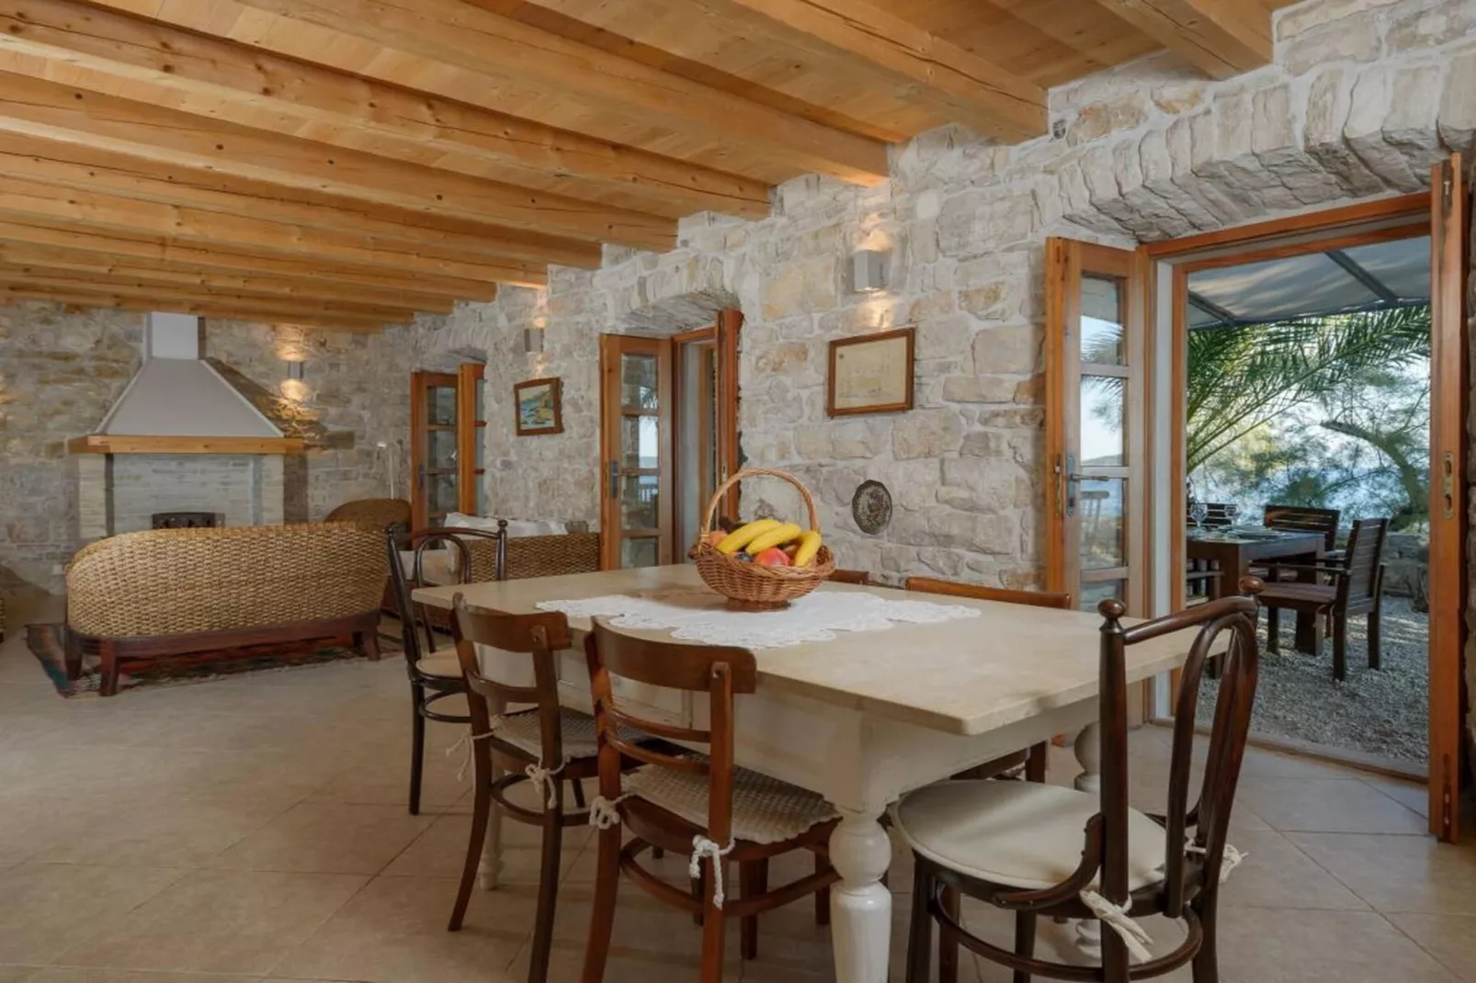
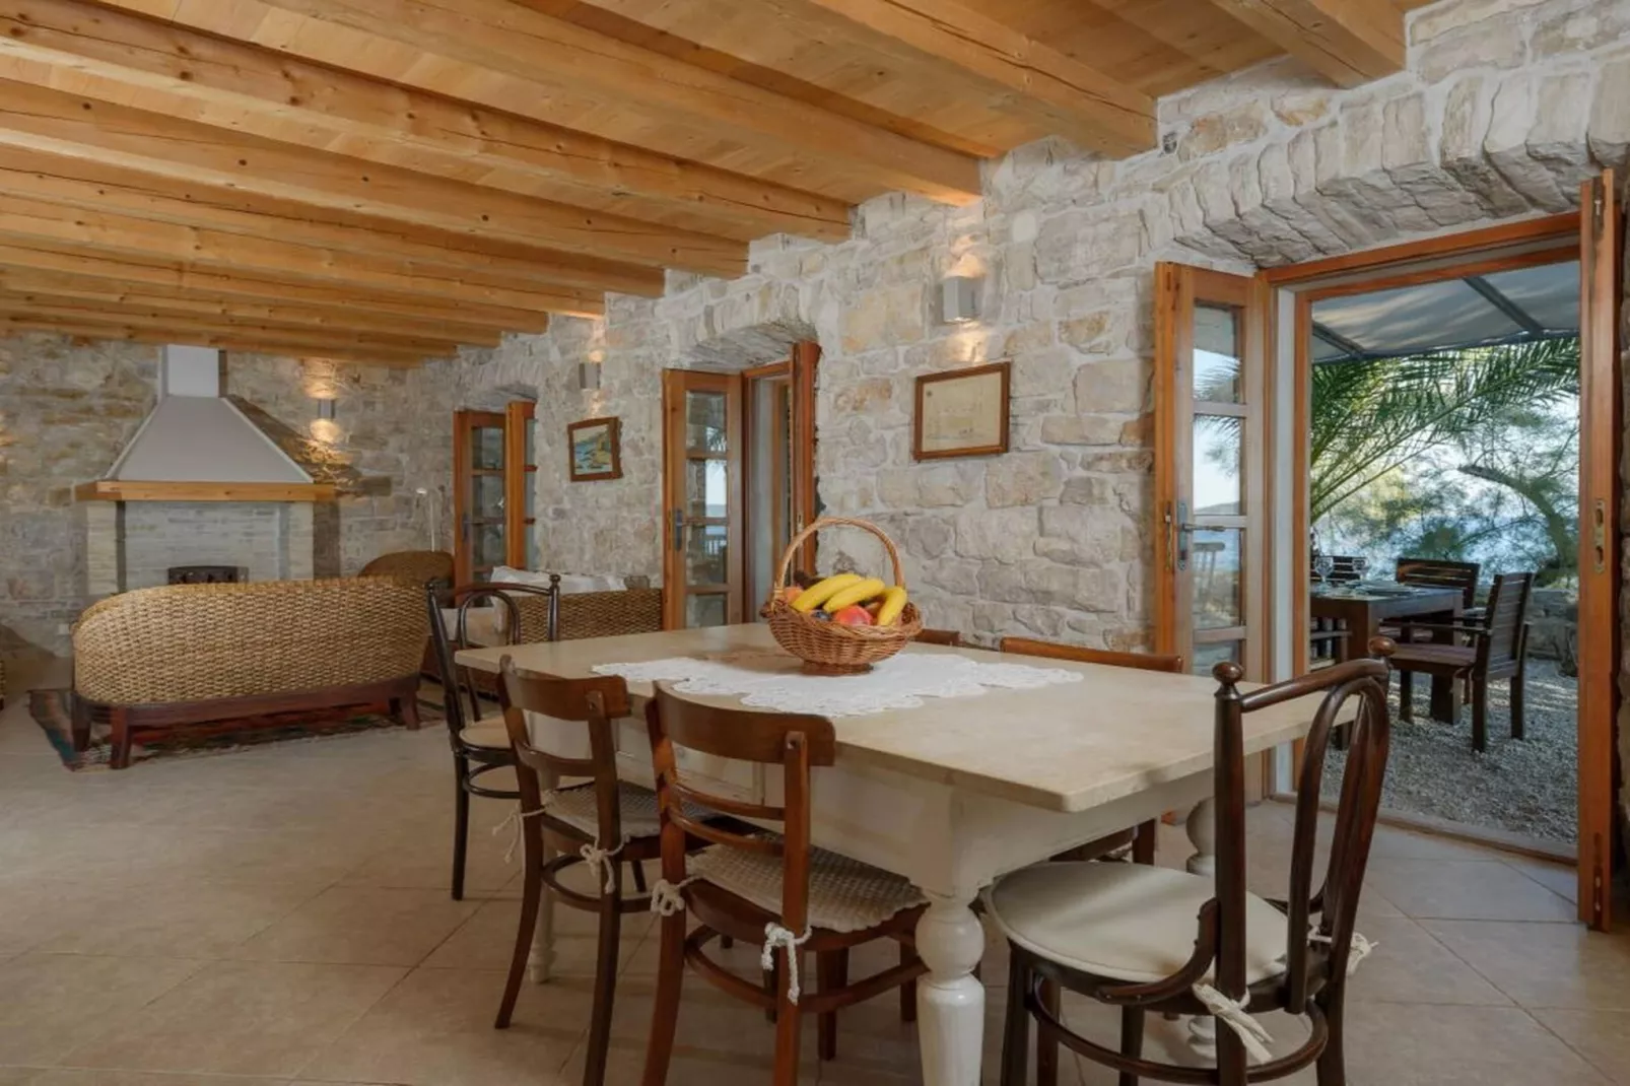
- decorative plate (874, 507)
